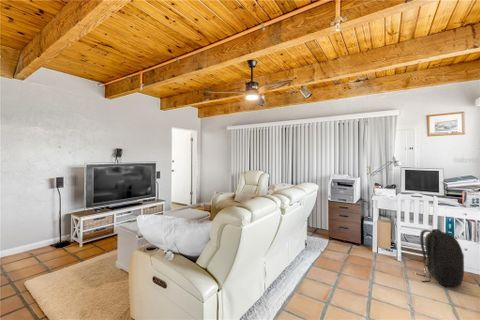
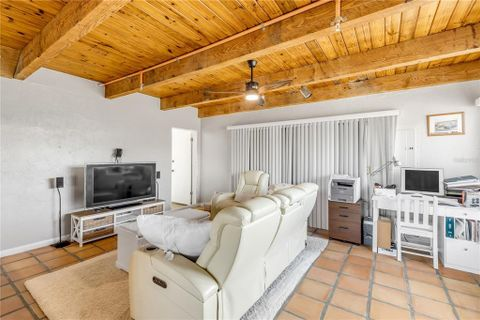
- backpack (438, 254)
